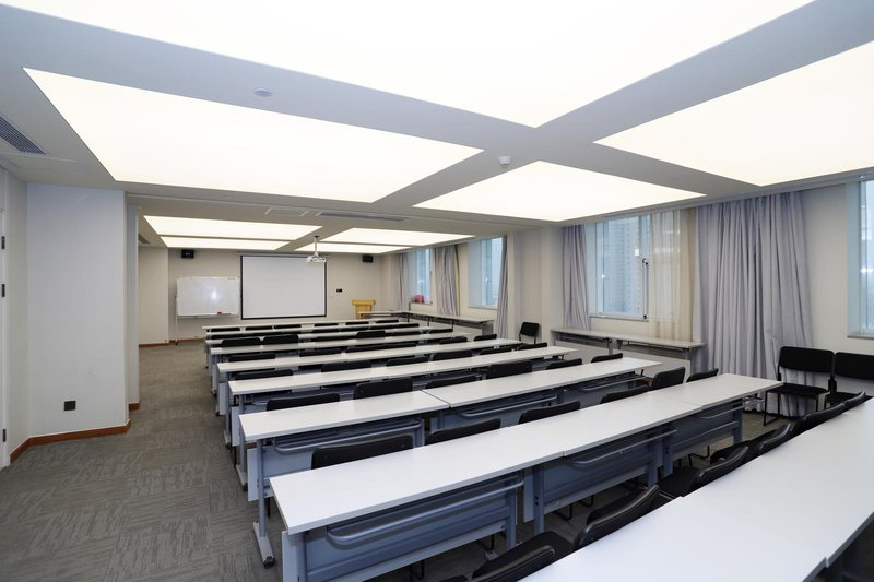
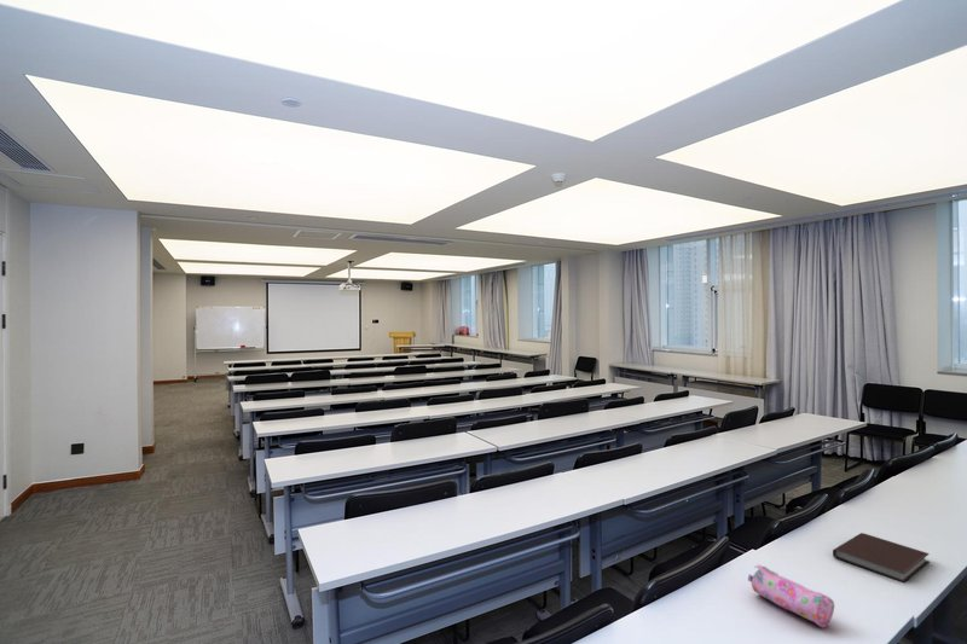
+ notebook (880, 555)
+ pencil case (789, 593)
